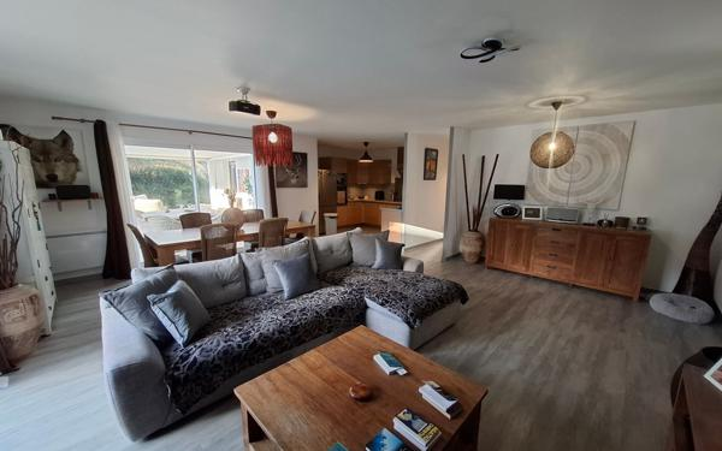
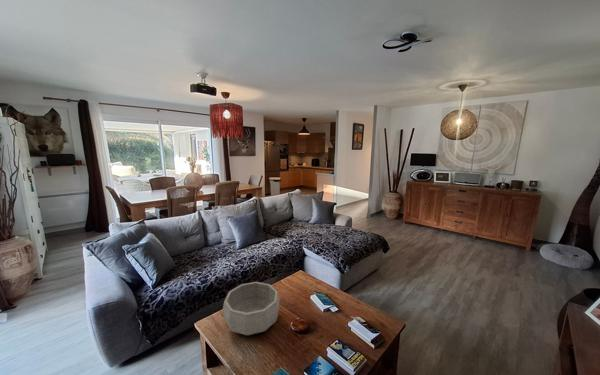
+ decorative bowl (252, 308)
